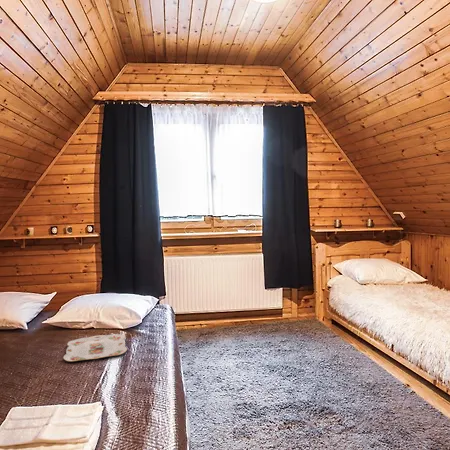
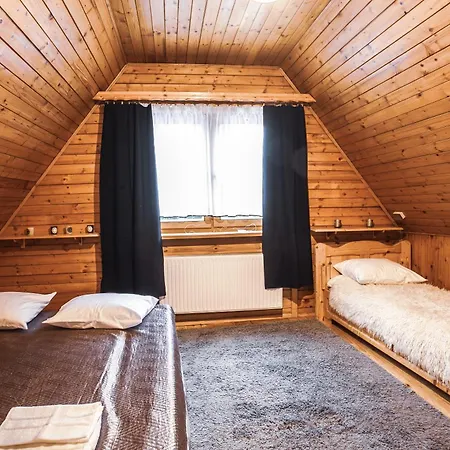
- serving tray (96, 347)
